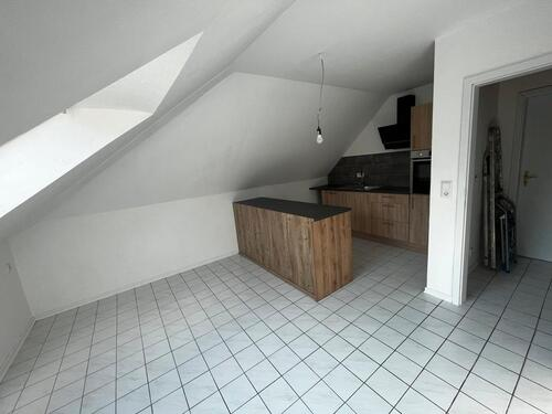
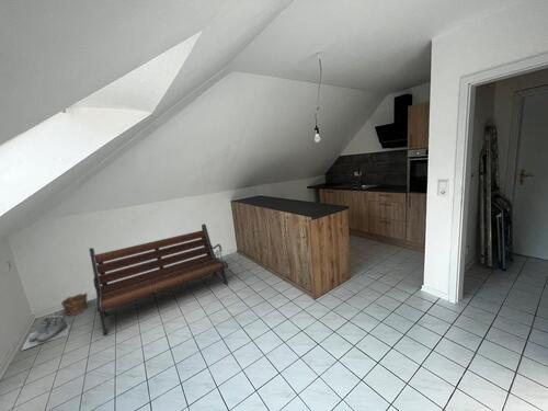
+ bench (163, 269)
+ boots (46, 327)
+ clay pot (75, 301)
